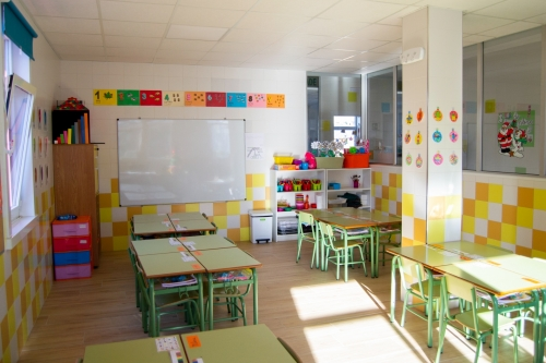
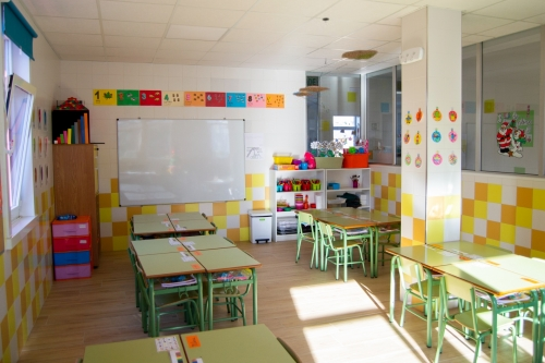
+ ceiling mobile (338, 68)
